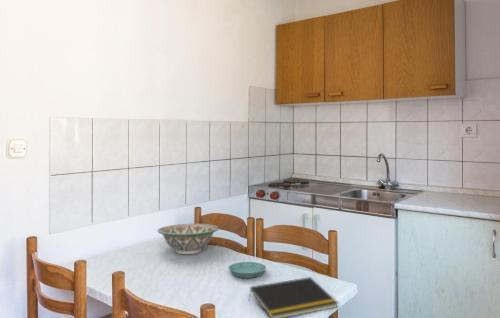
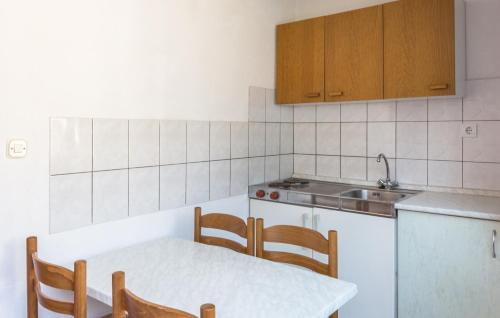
- saucer (247, 270)
- decorative bowl (188, 239)
- notepad (293, 296)
